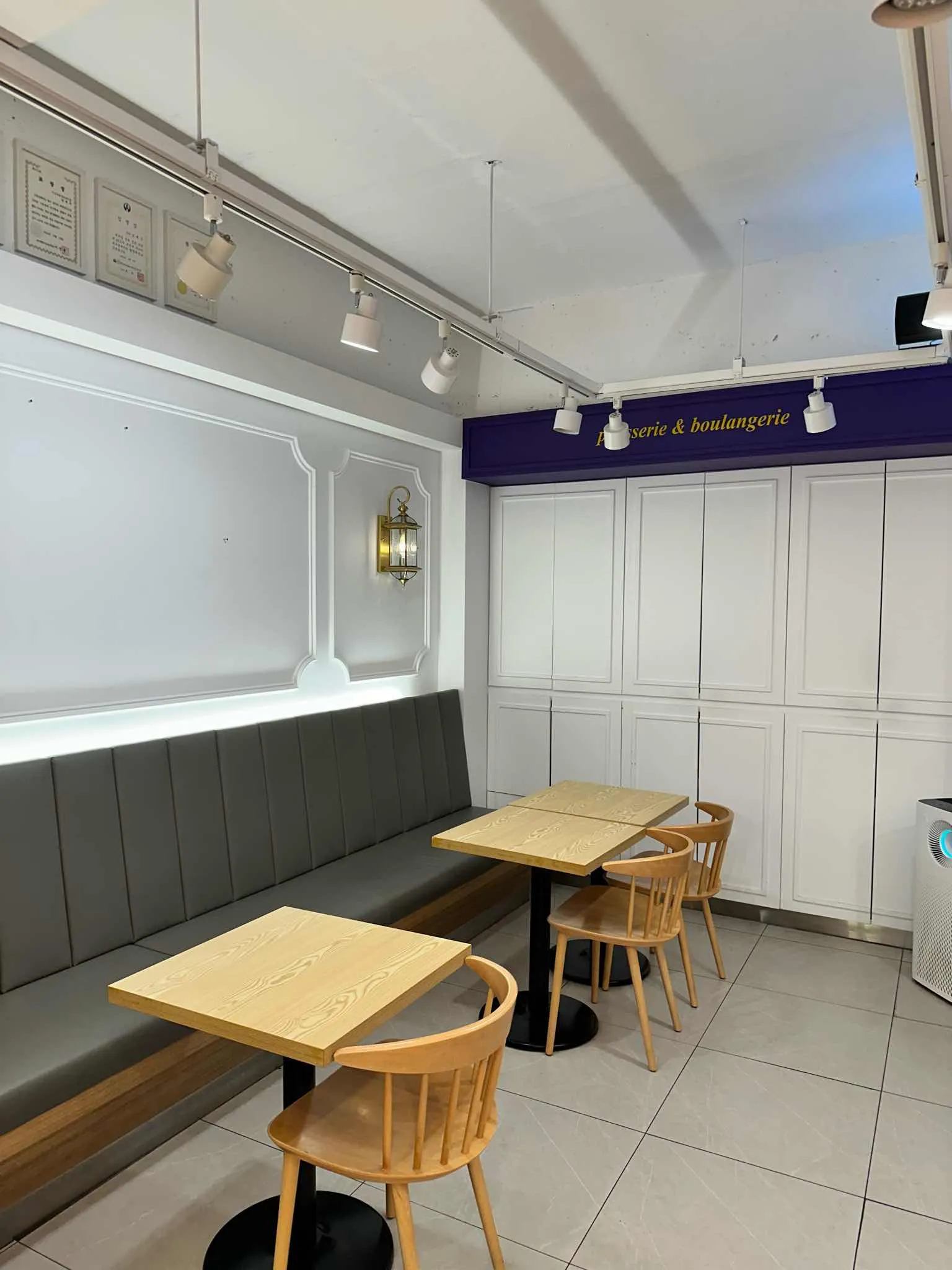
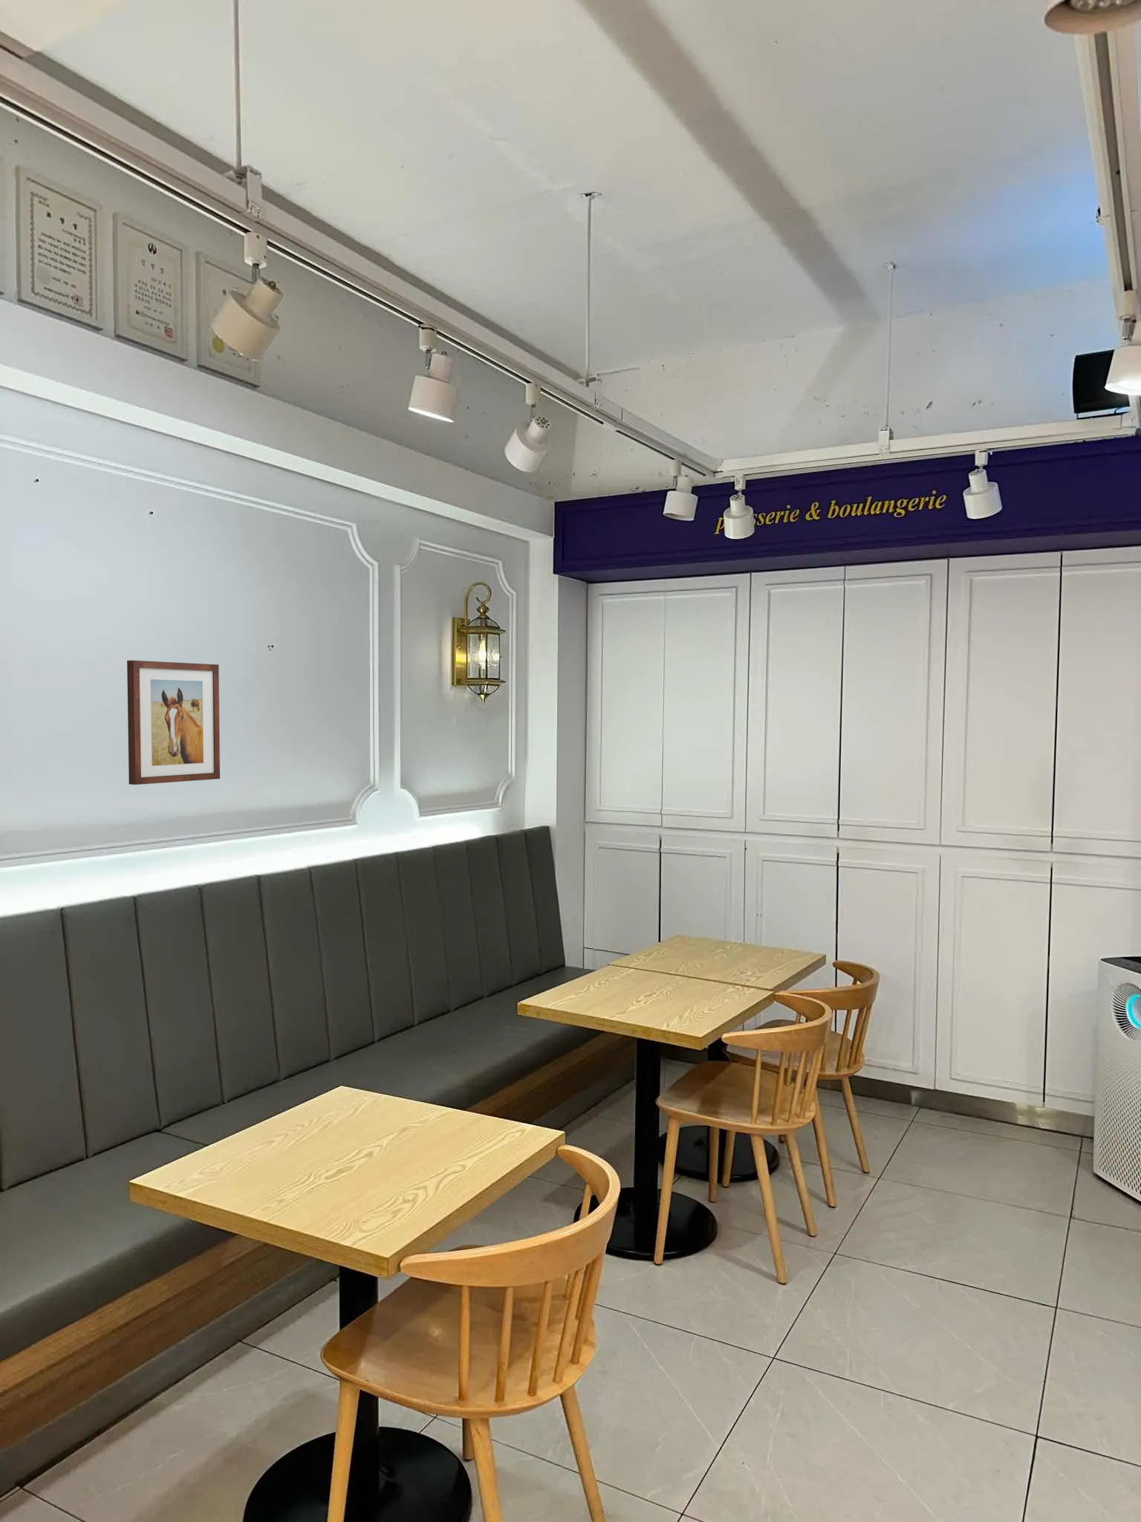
+ wall art (175, 721)
